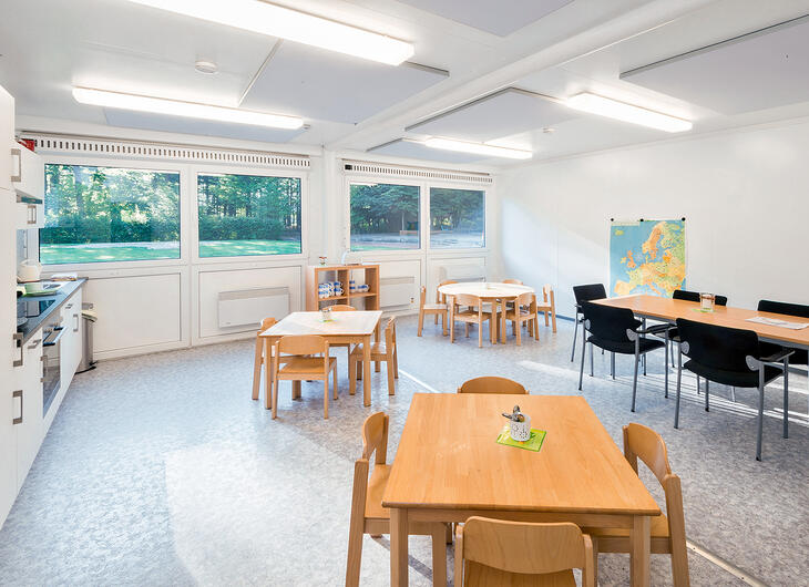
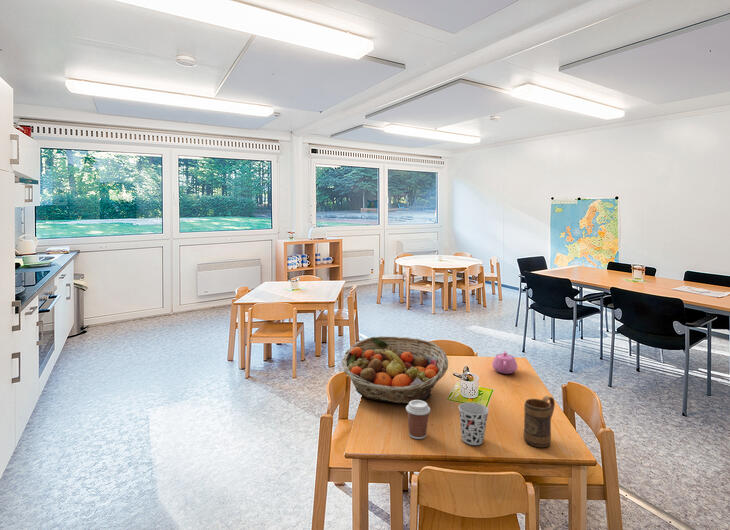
+ coffee cup (417, 419)
+ mug (541, 419)
+ cup (472, 424)
+ teapot (504, 361)
+ fruit basket (393, 367)
